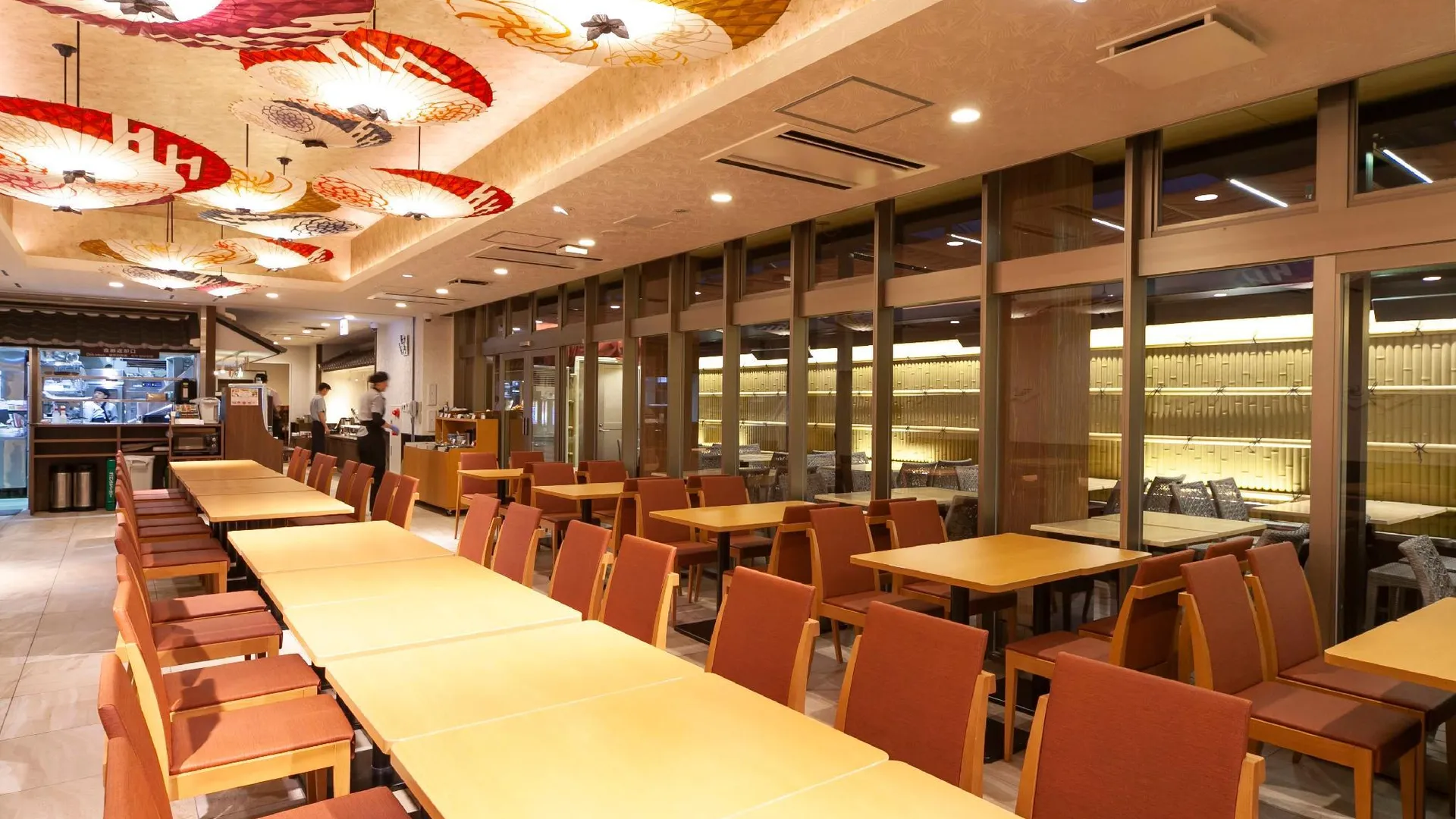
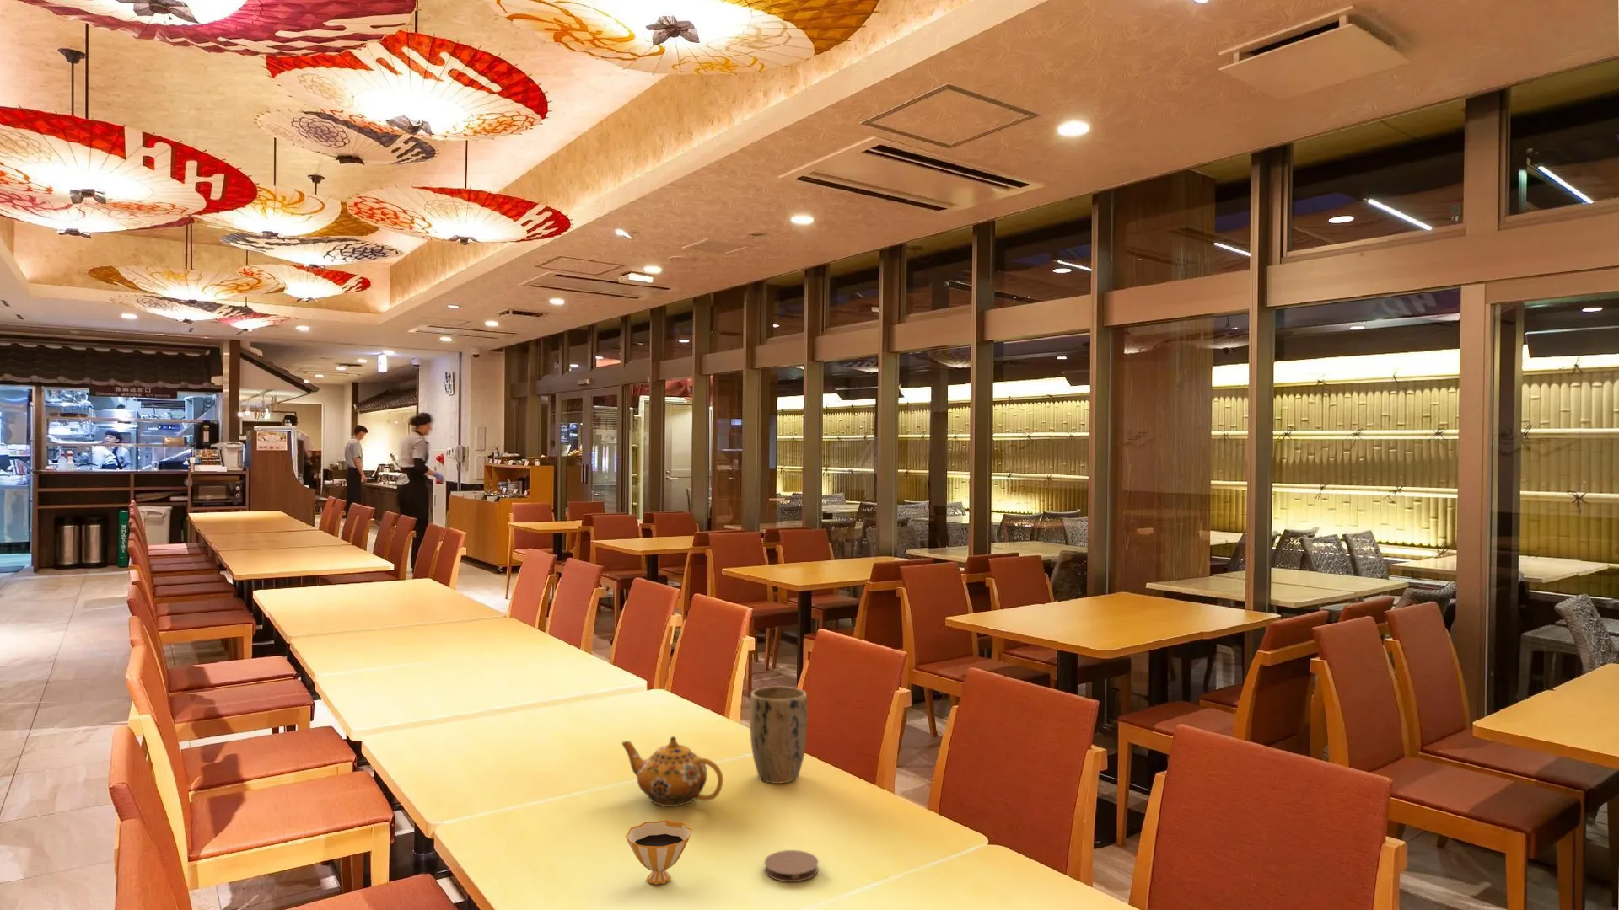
+ plant pot (777, 734)
+ teapot (672, 767)
+ teacup (664, 851)
+ coaster (791, 866)
